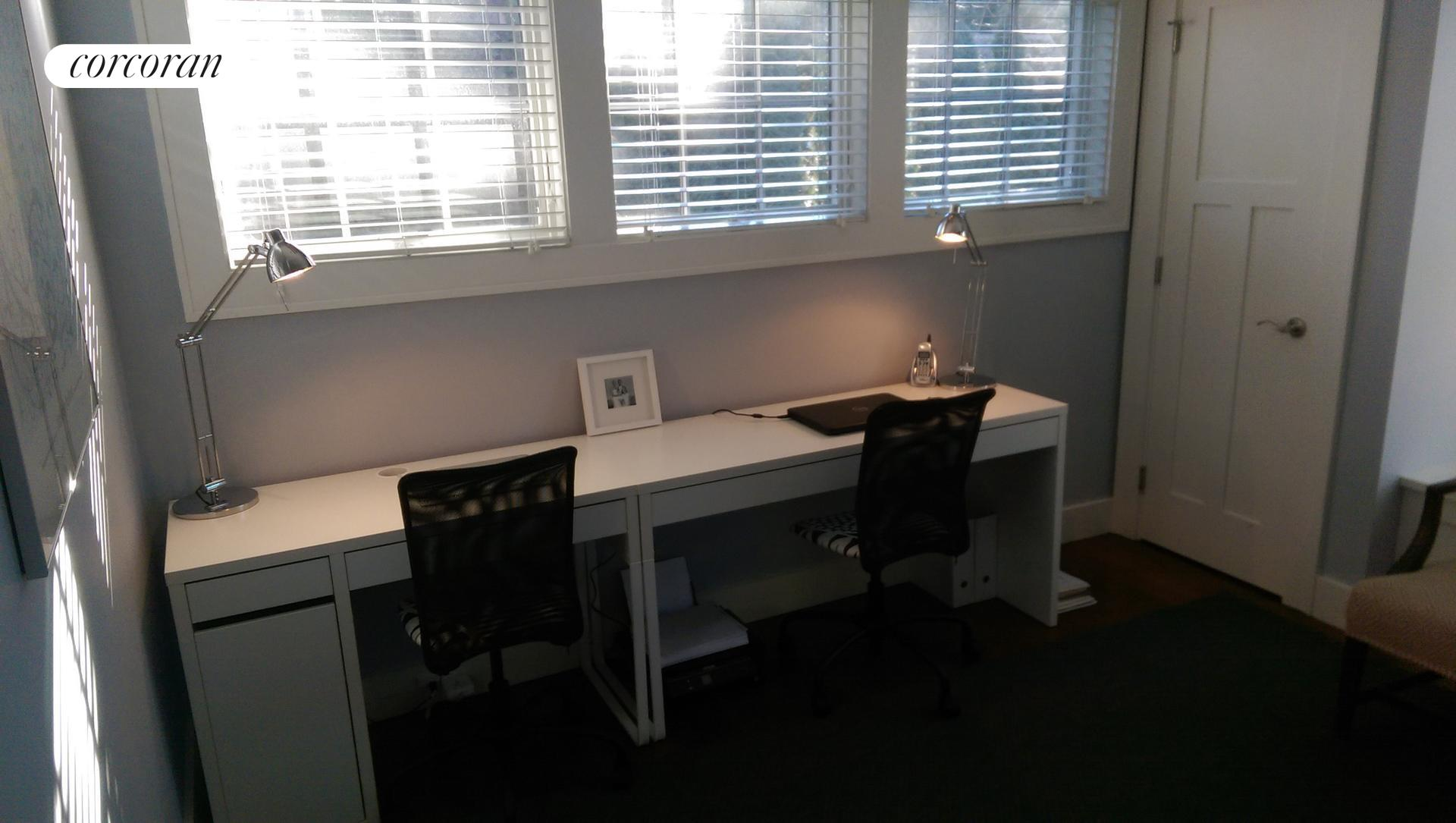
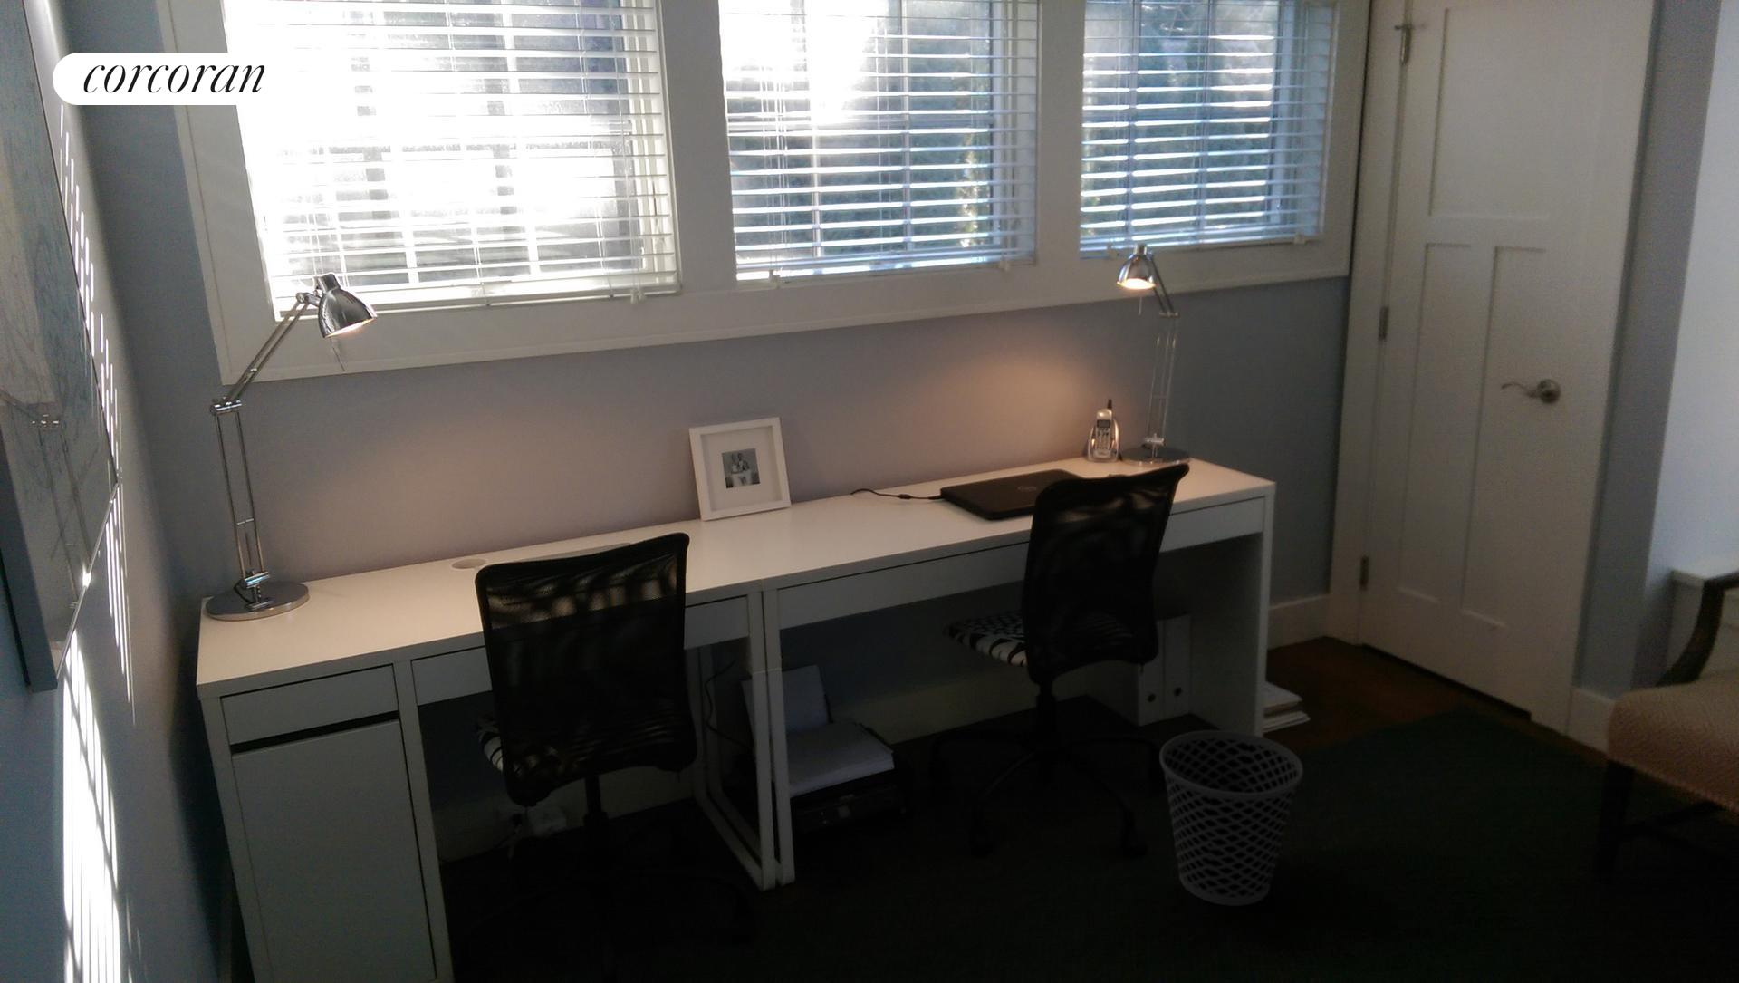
+ wastebasket (1227, 821)
